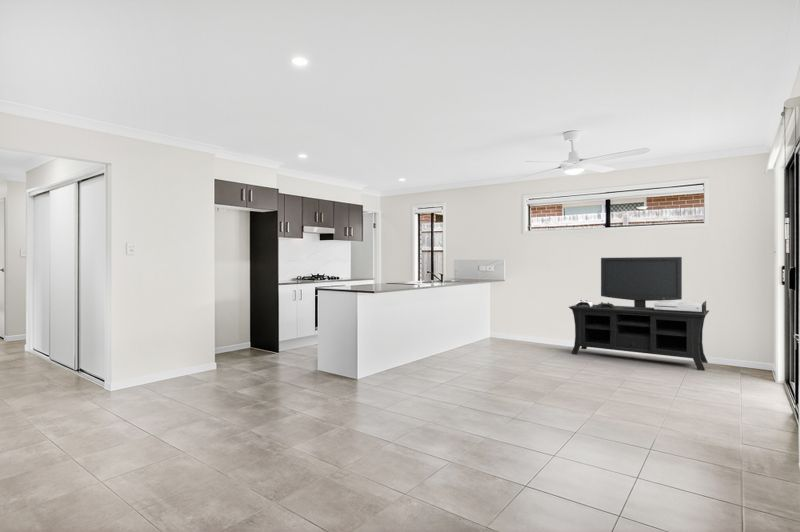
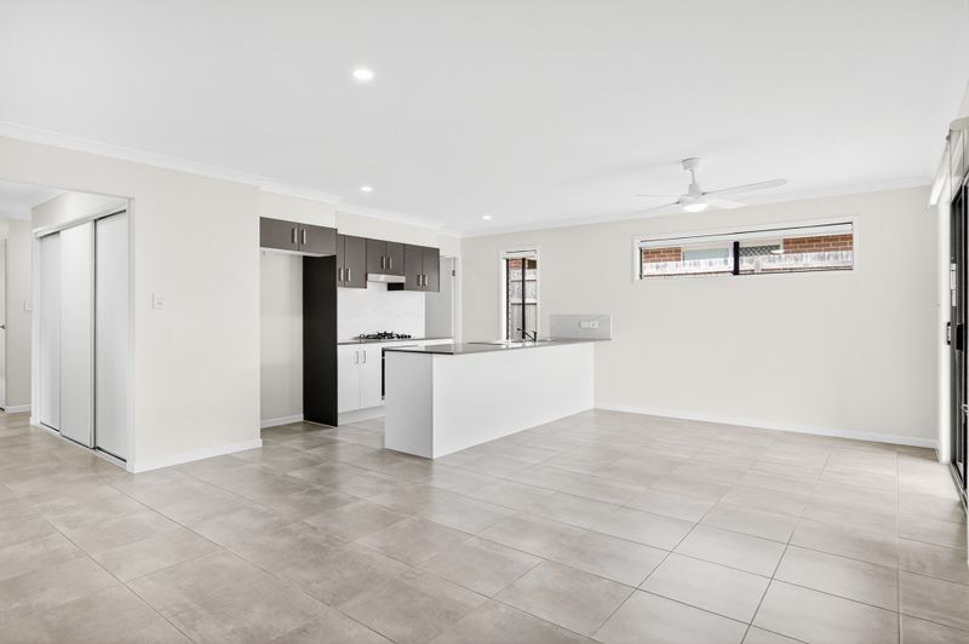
- media console (635, 307)
